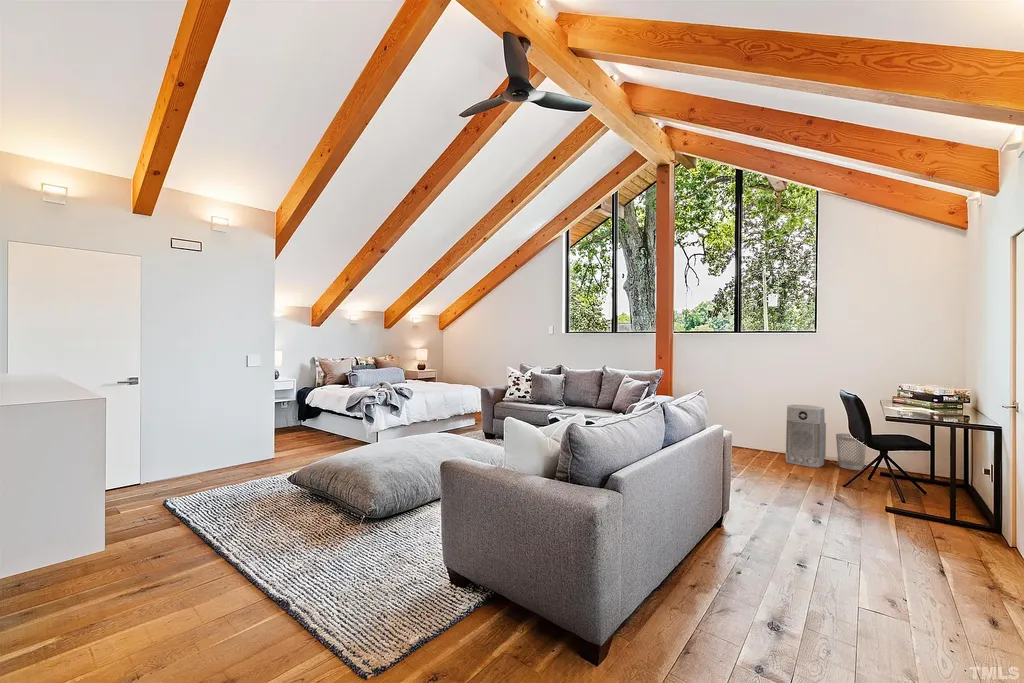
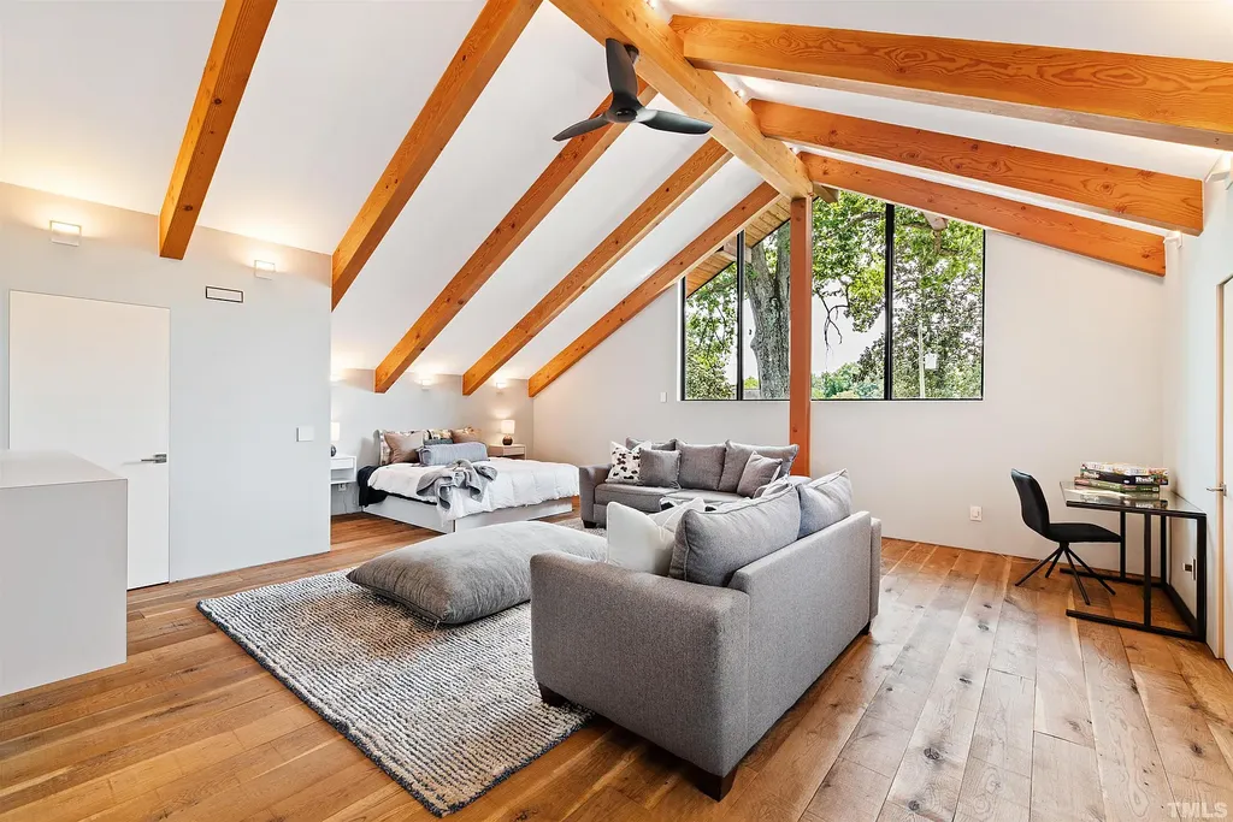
- wastebasket (851, 451)
- air purifier (805, 434)
